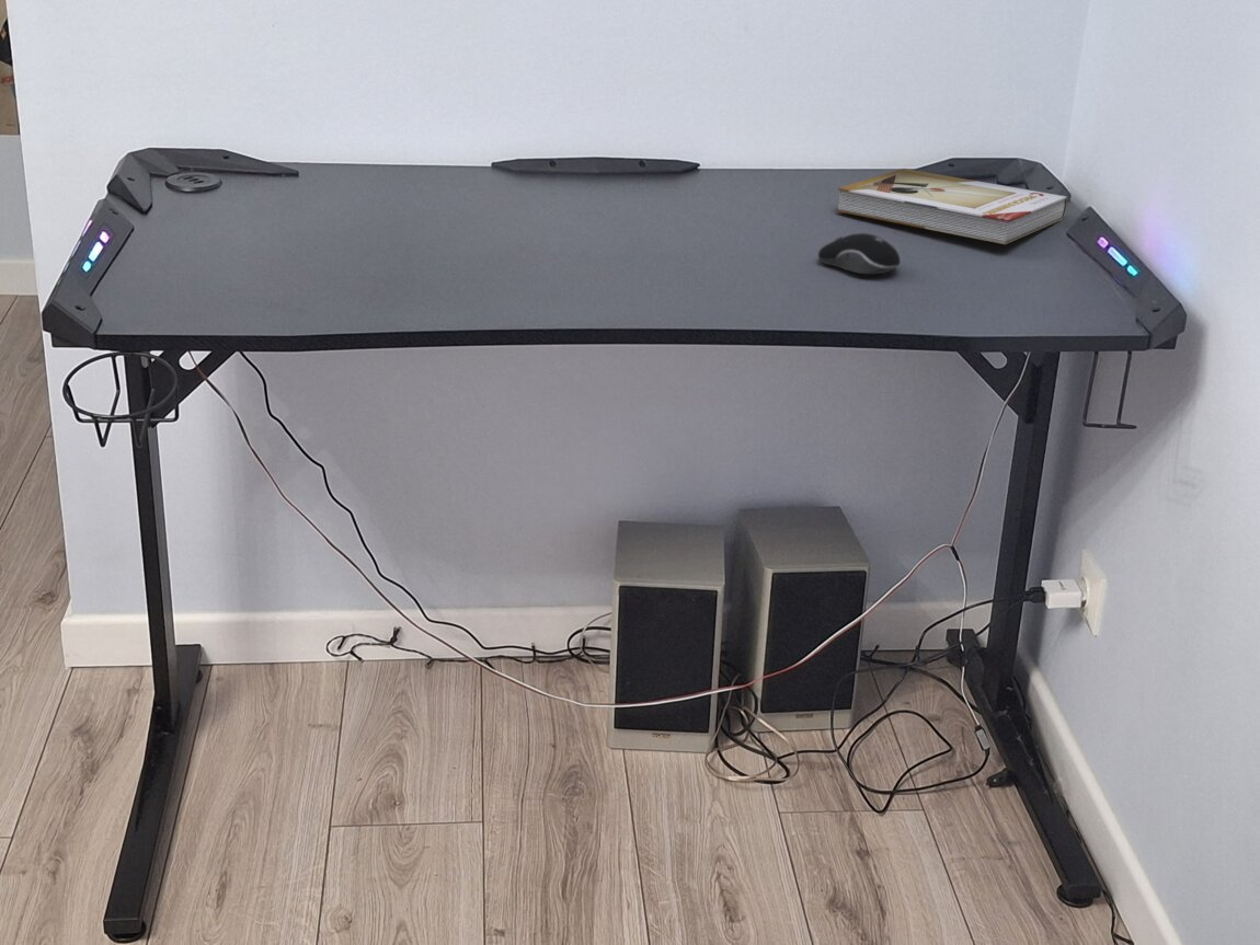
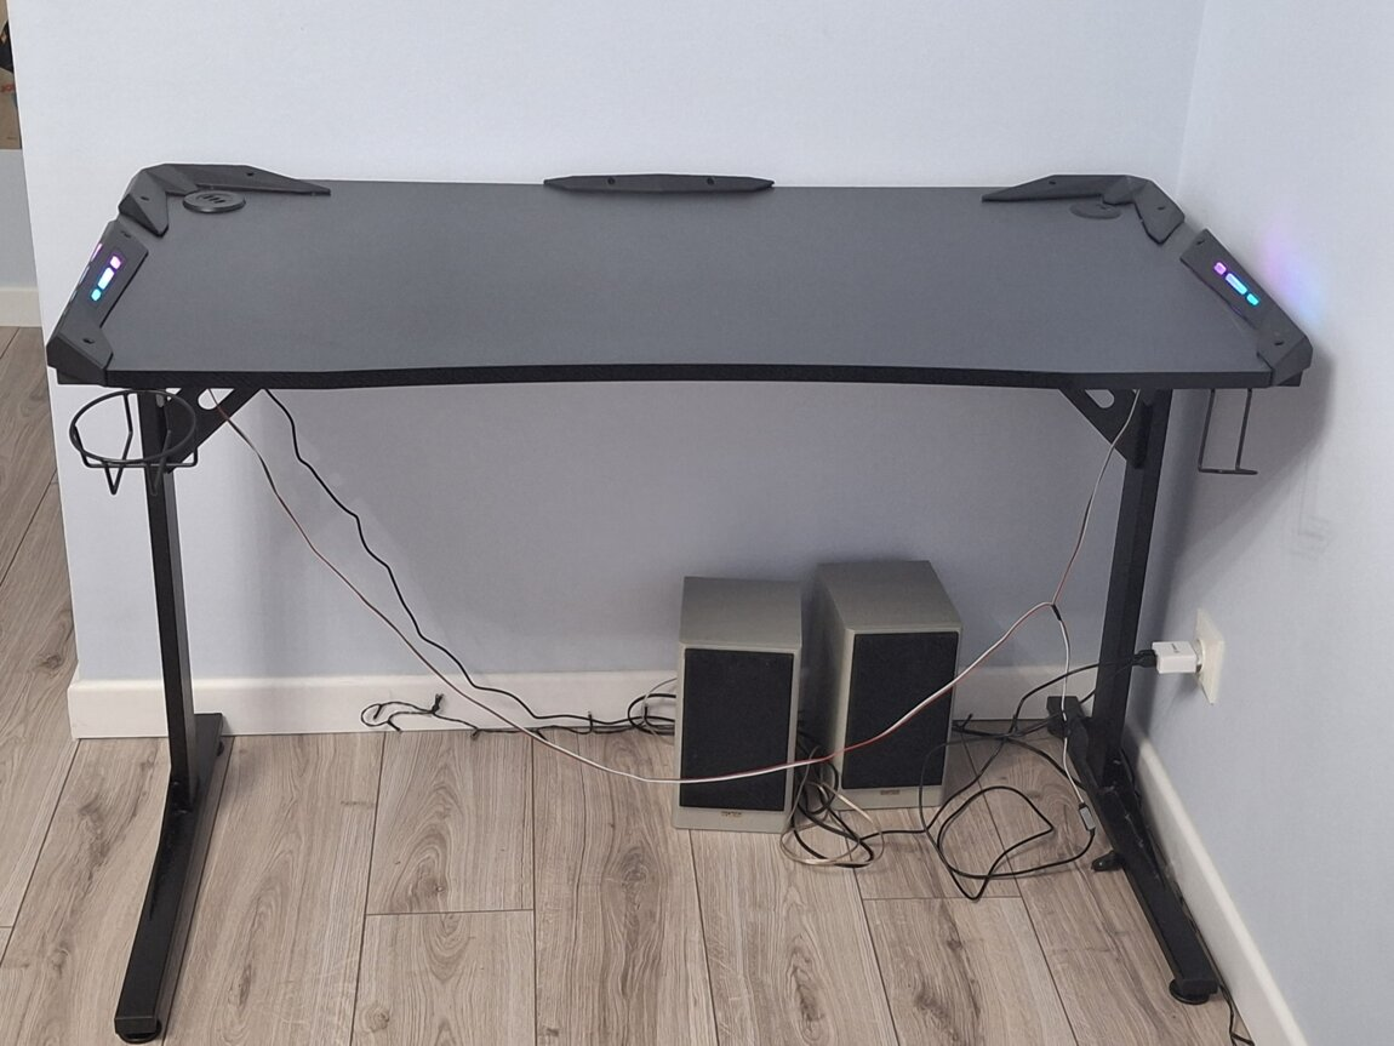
- computer mouse (861, 250)
- book (952, 203)
